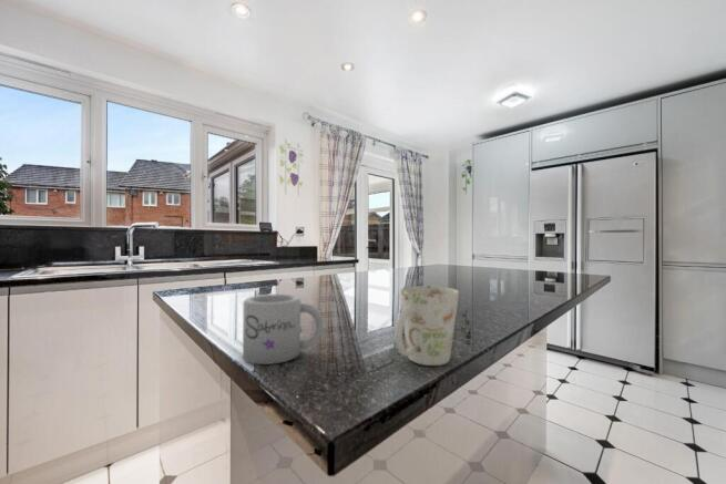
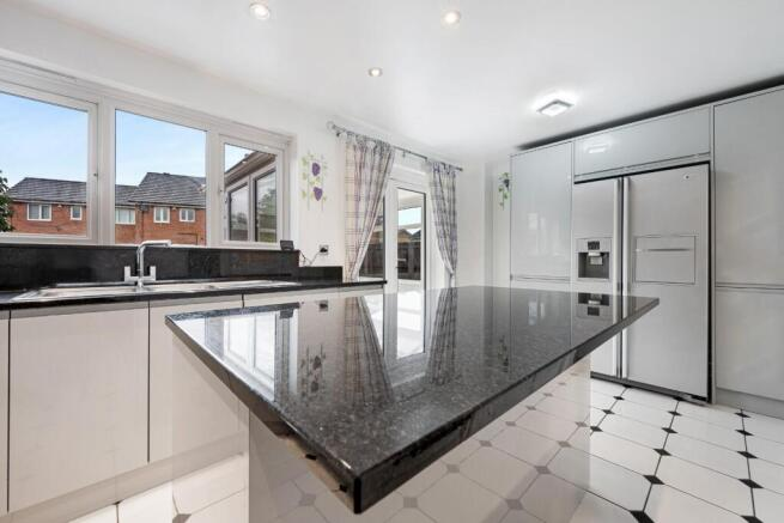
- mug (421, 327)
- mug (284, 325)
